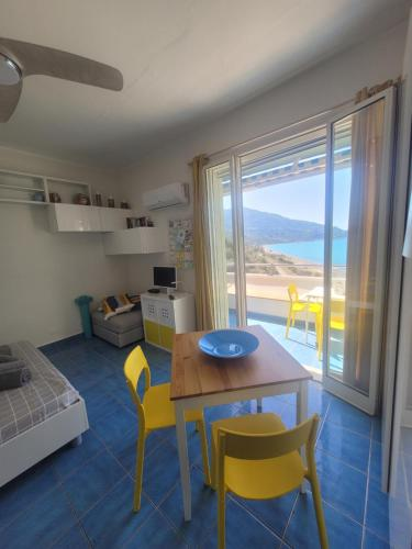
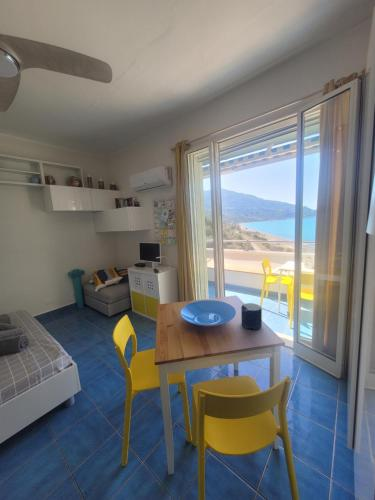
+ candle (251, 315)
